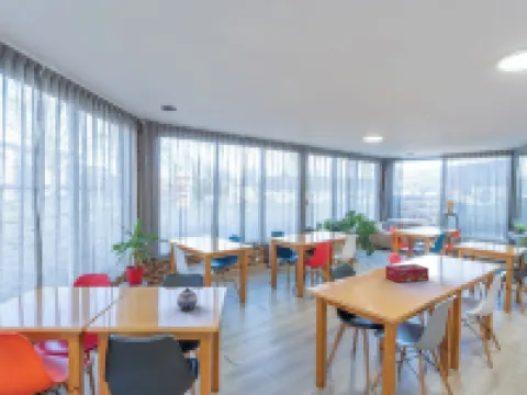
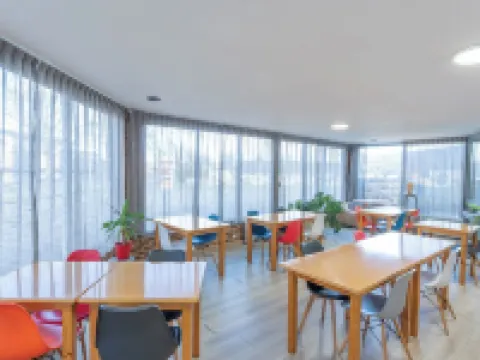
- tissue box (406, 272)
- teapot (187, 297)
